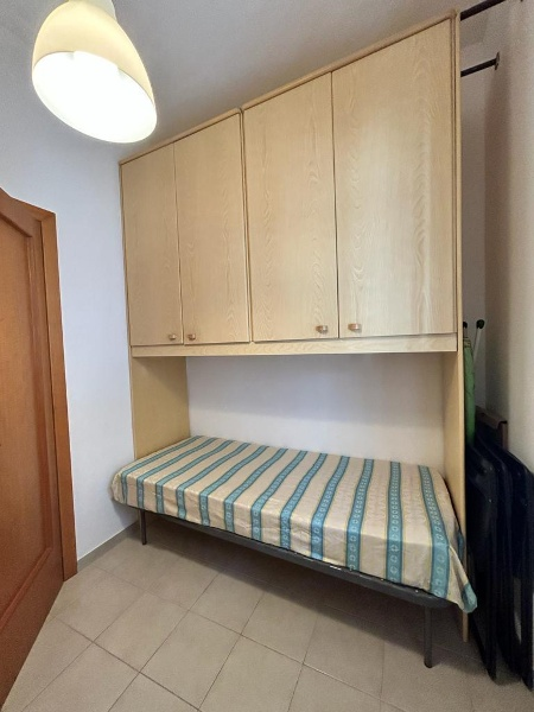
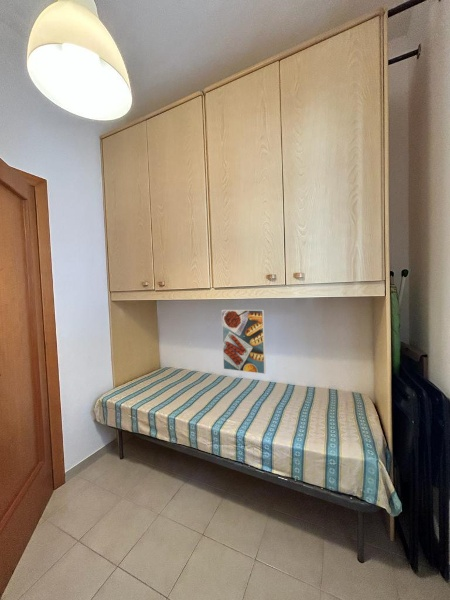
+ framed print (242, 340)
